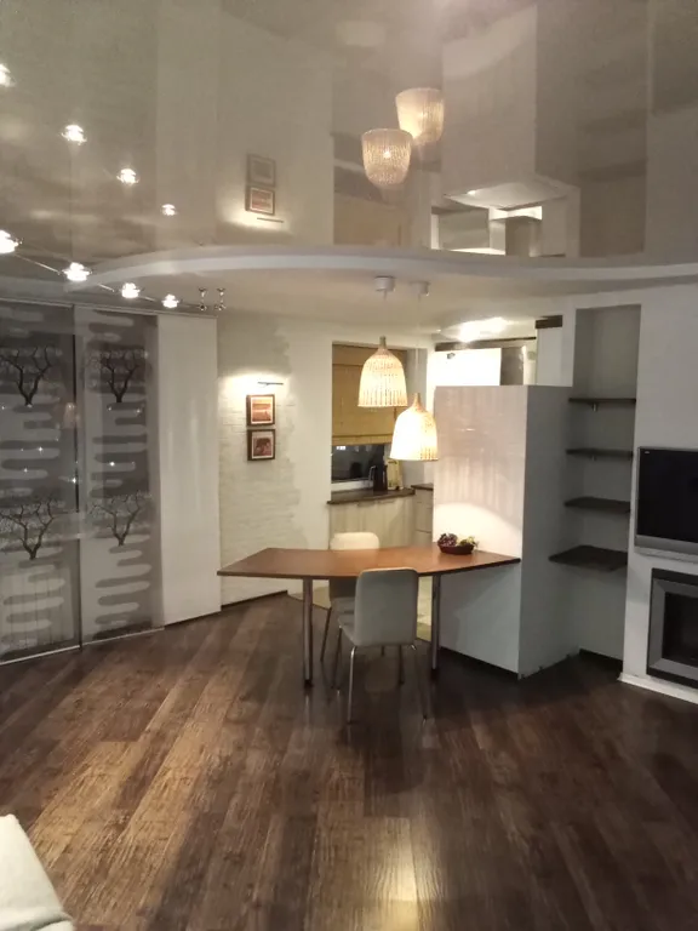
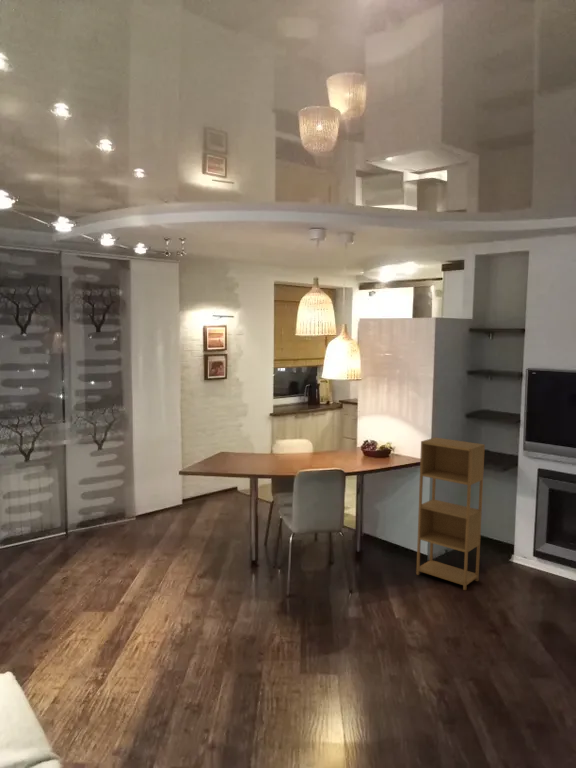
+ shelving unit (449, 510)
